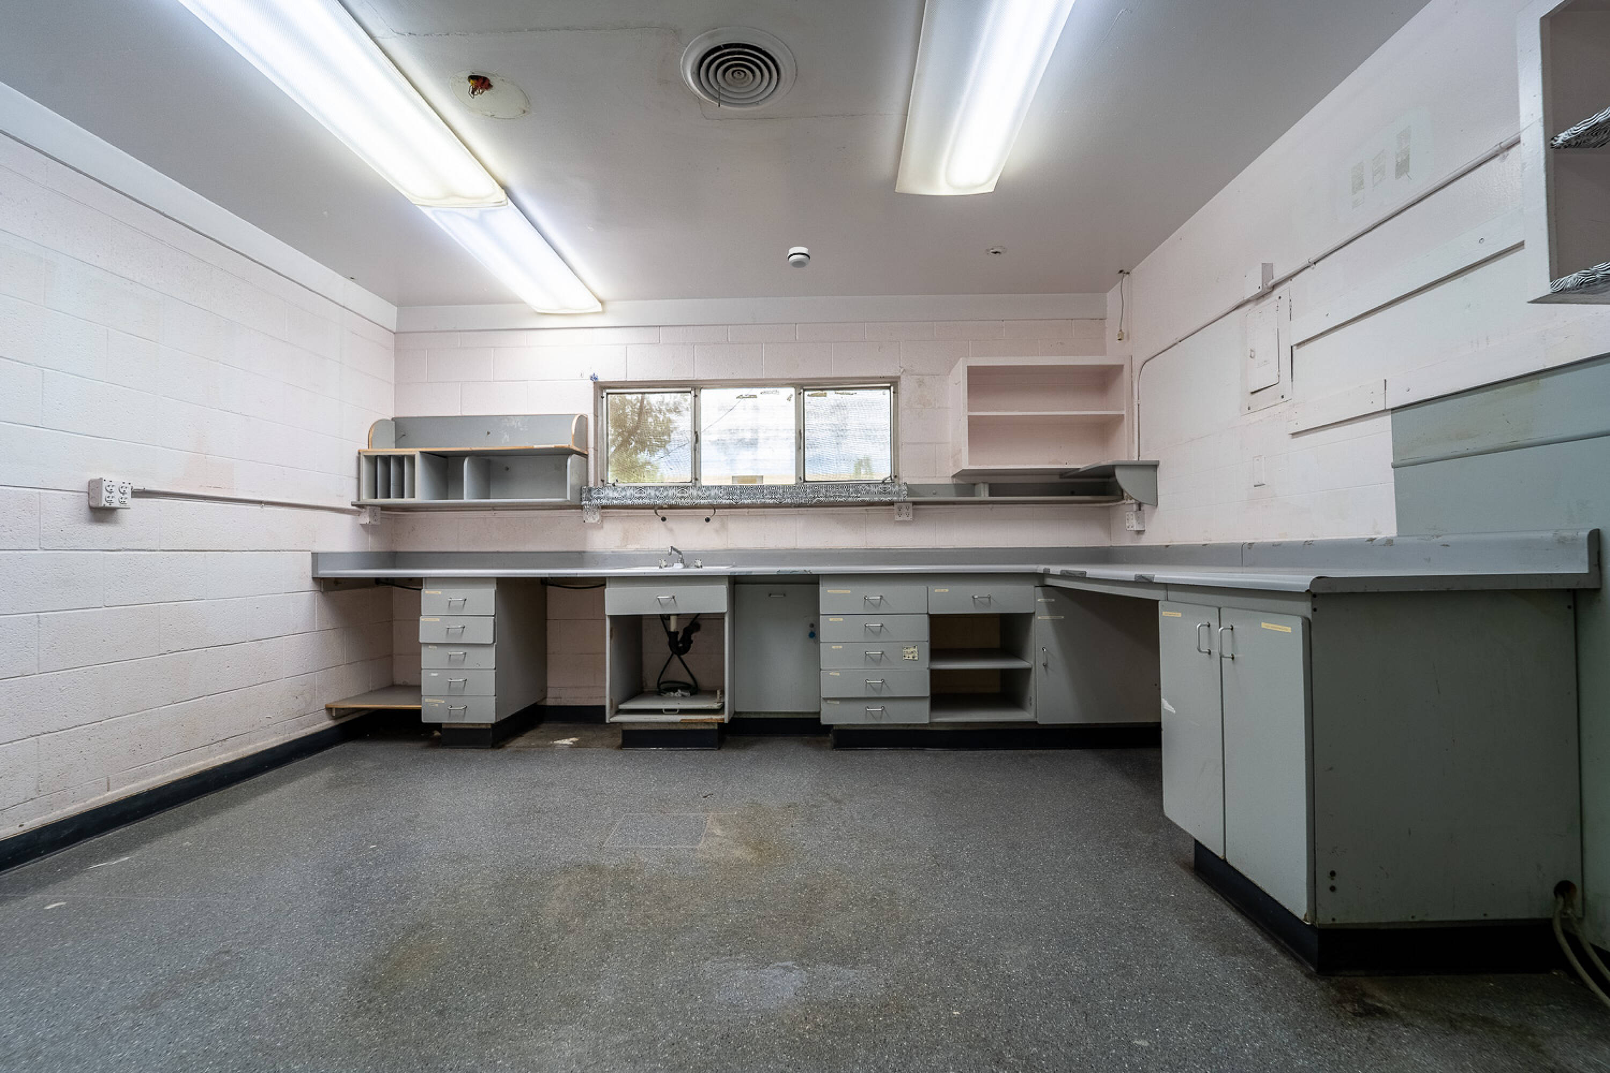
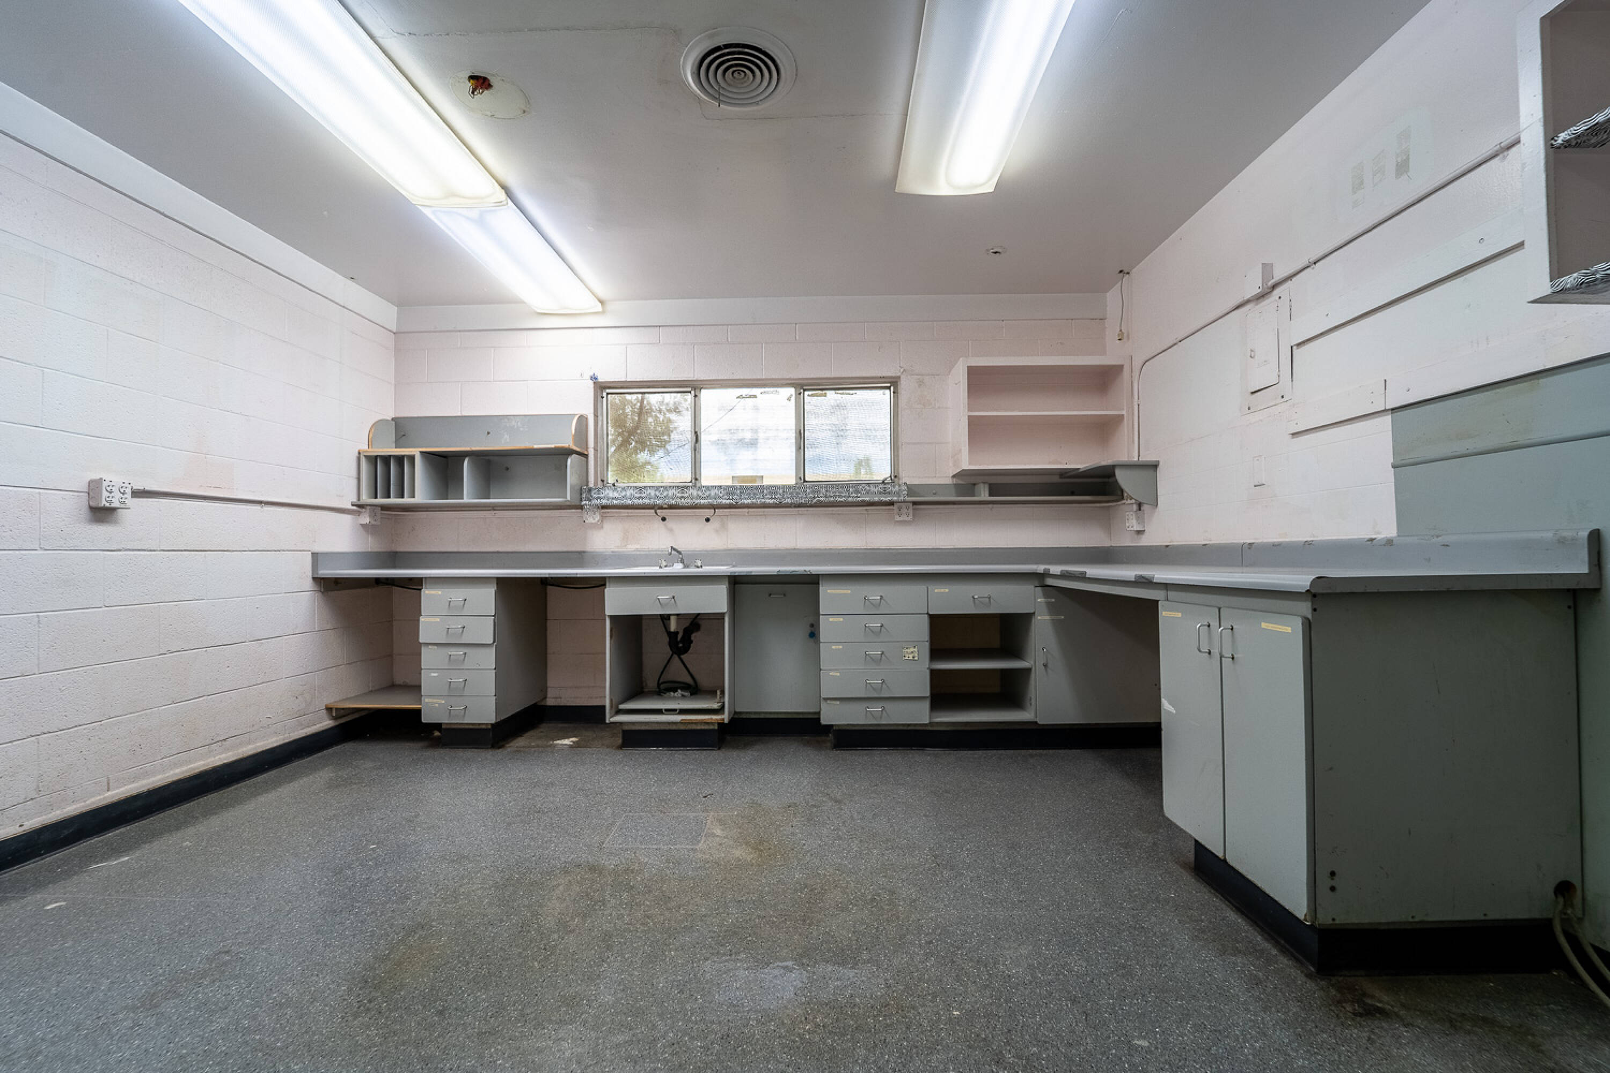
- smoke detector (799, 257)
